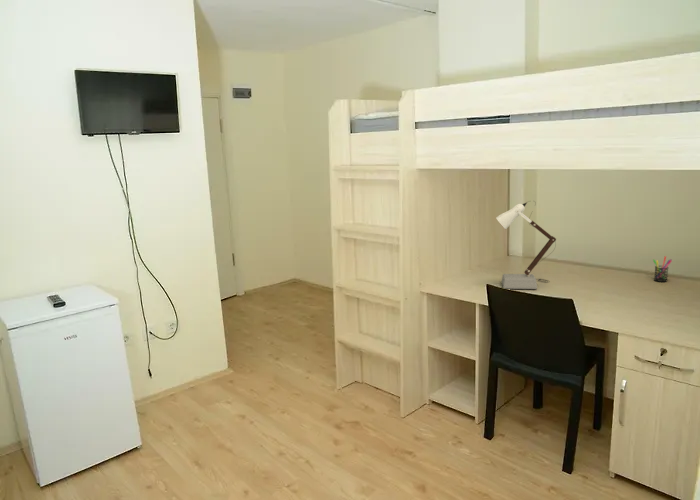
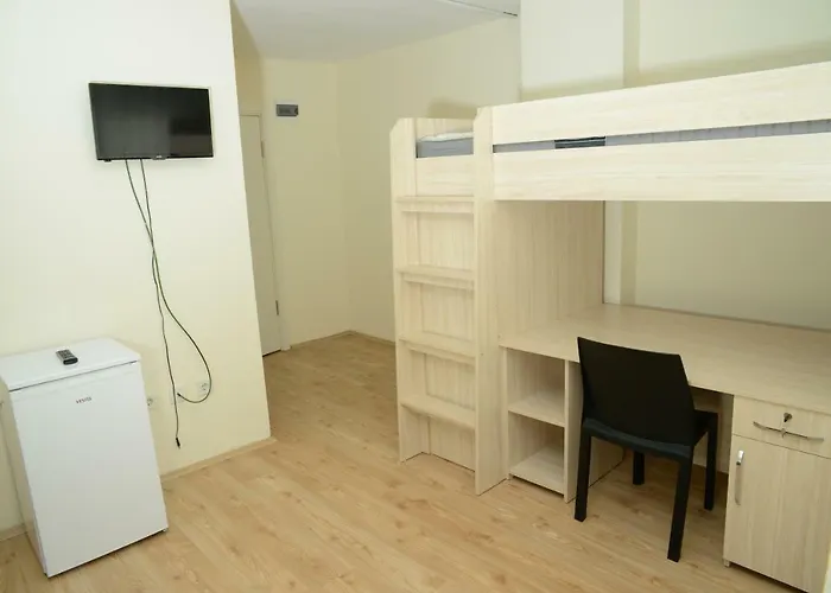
- pen holder (660, 268)
- desk lamp (539, 252)
